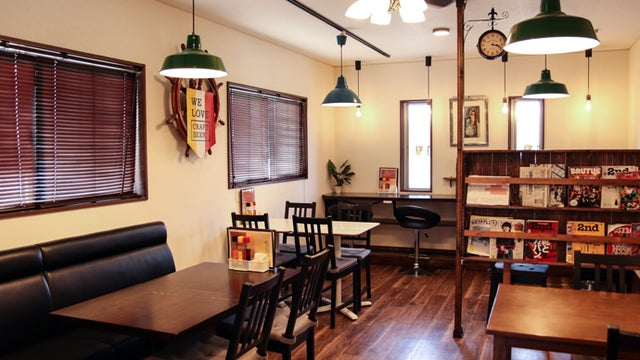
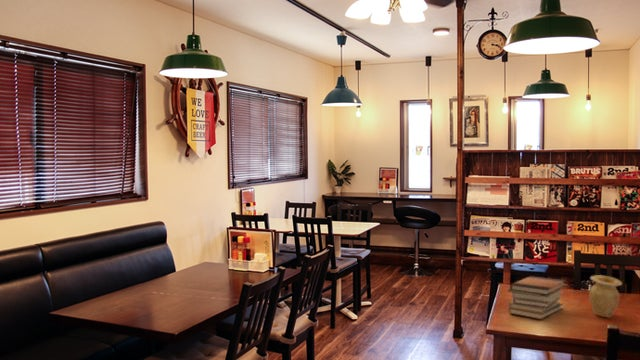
+ book stack (537, 296)
+ vase (605, 297)
